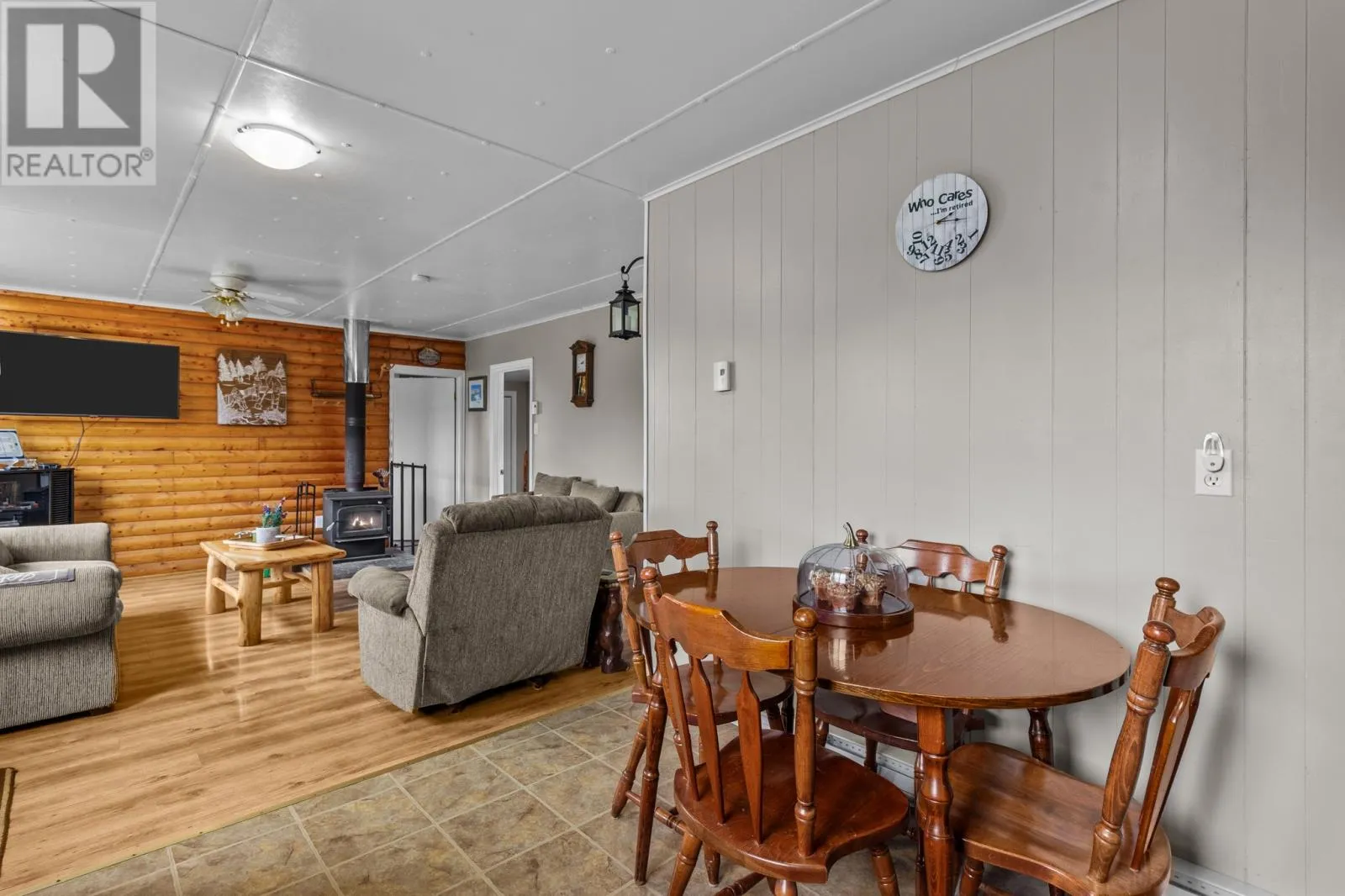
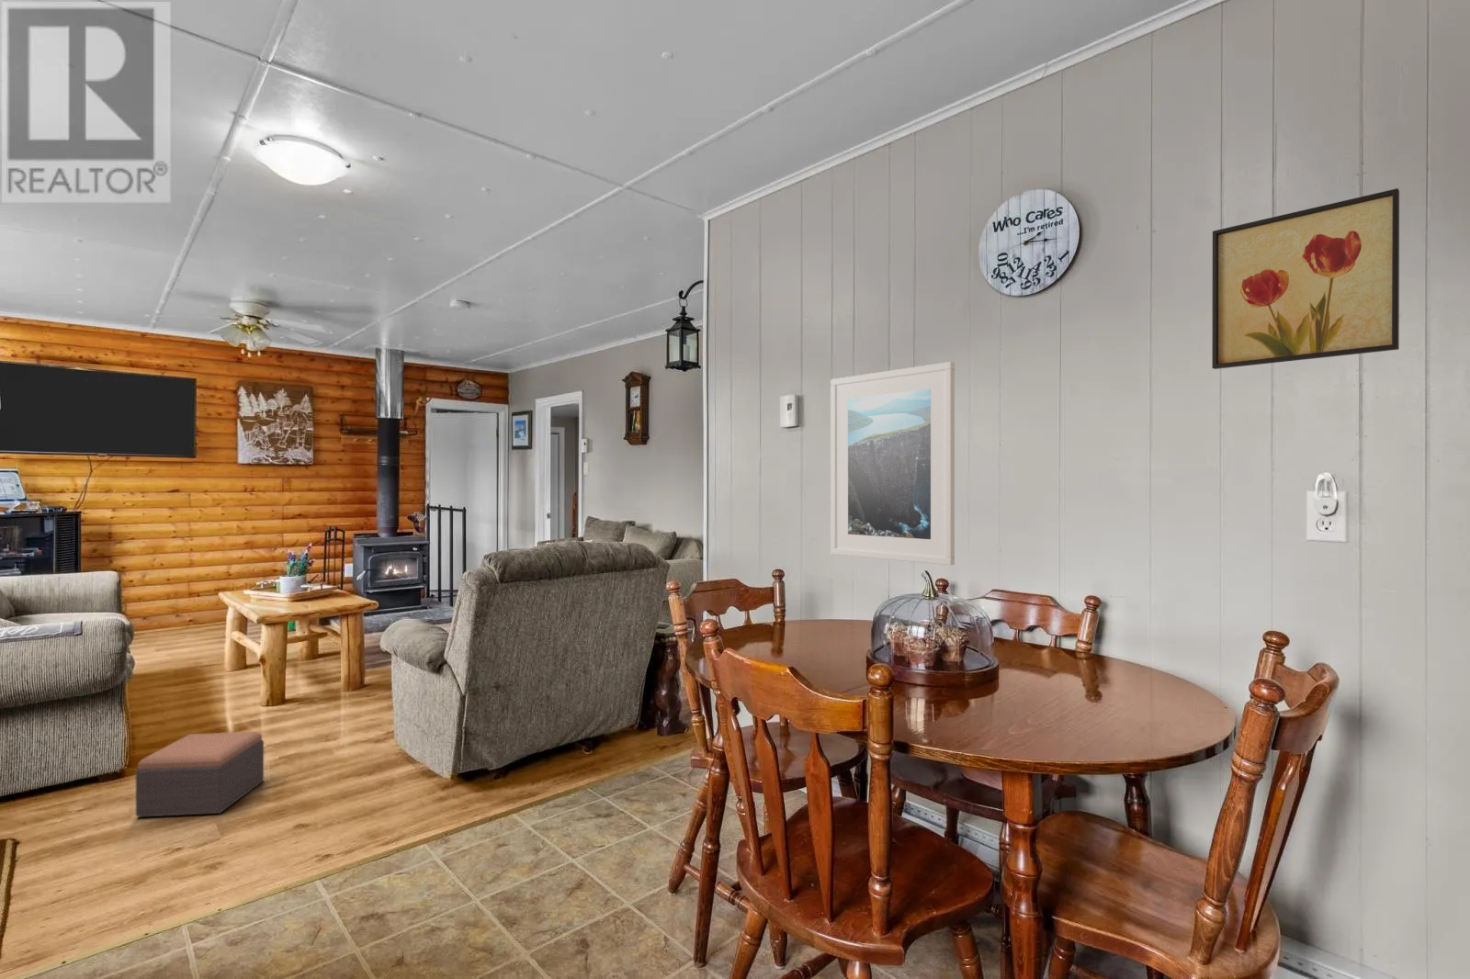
+ footstool (203, 770)
+ wall art (1300, 286)
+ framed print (887, 464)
